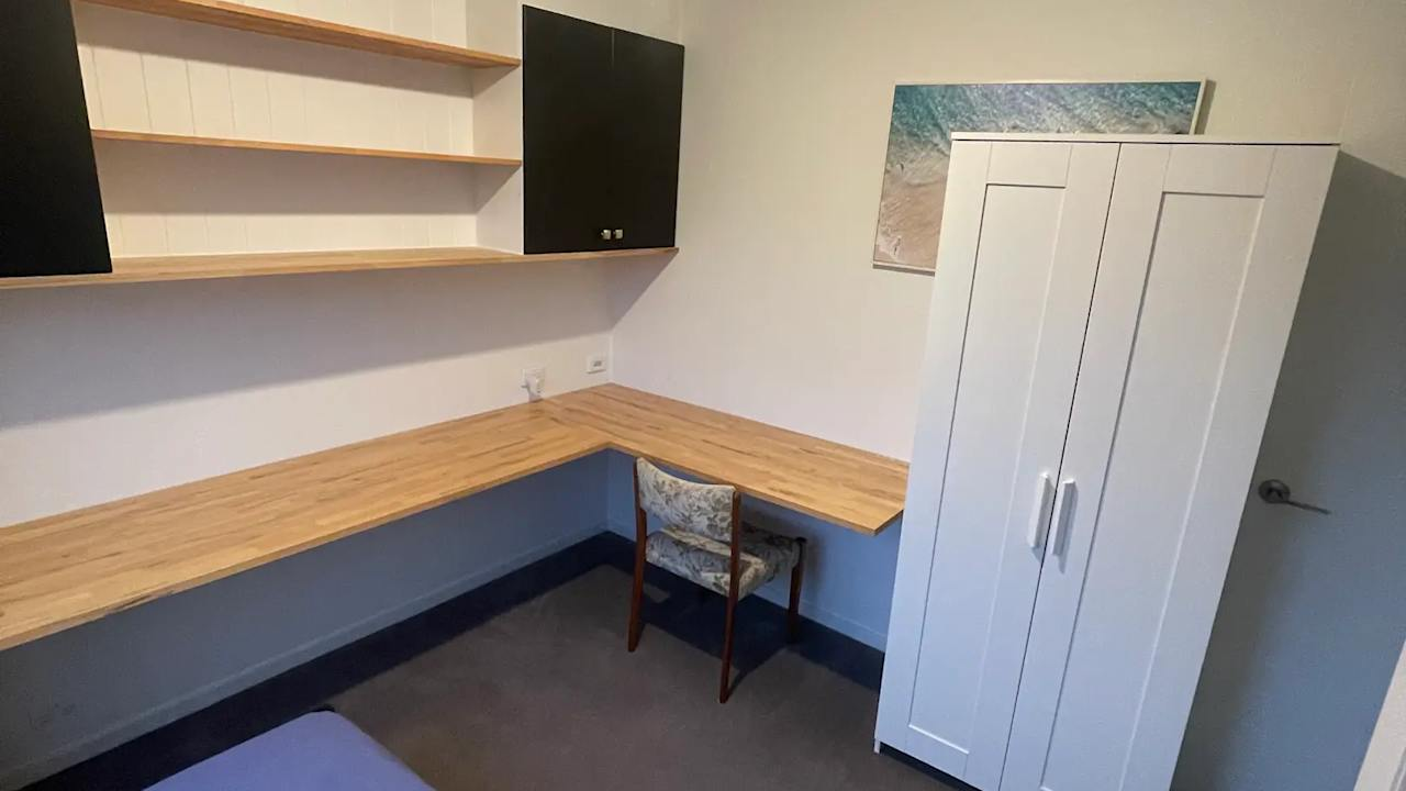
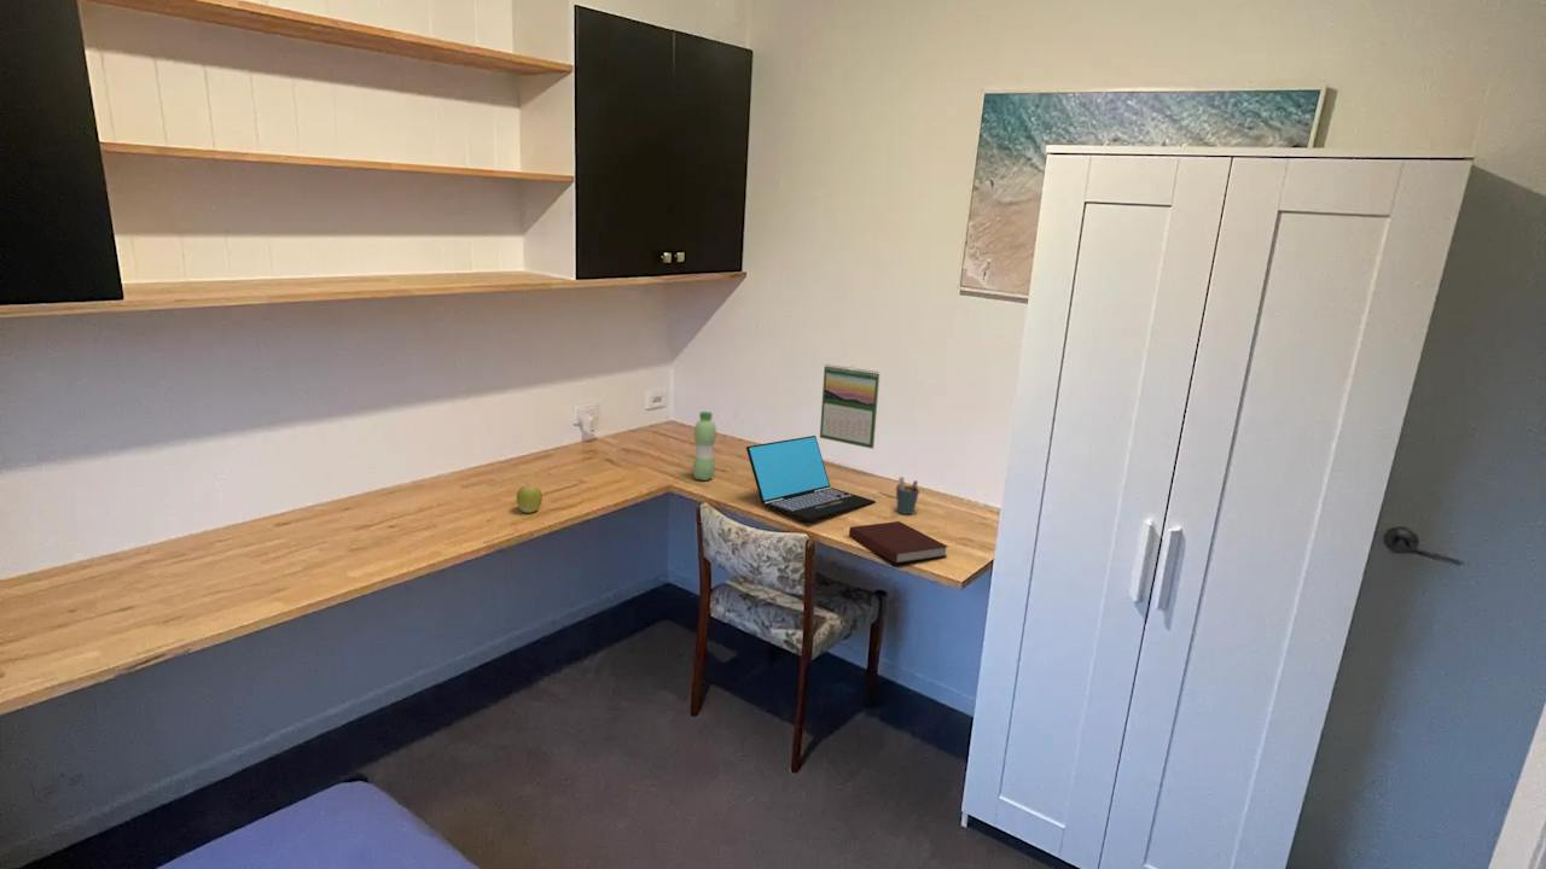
+ apple (529, 496)
+ pen holder (906, 494)
+ water bottle (704, 445)
+ calendar (848, 404)
+ notebook (896, 541)
+ laptop (810, 474)
